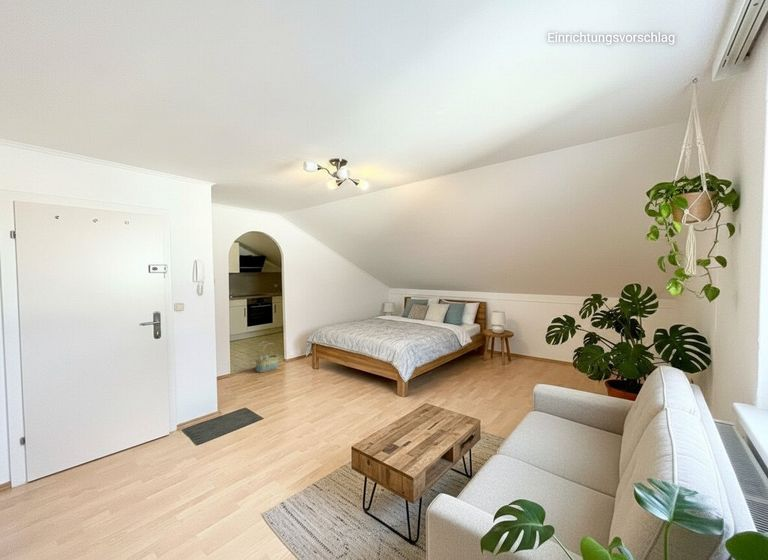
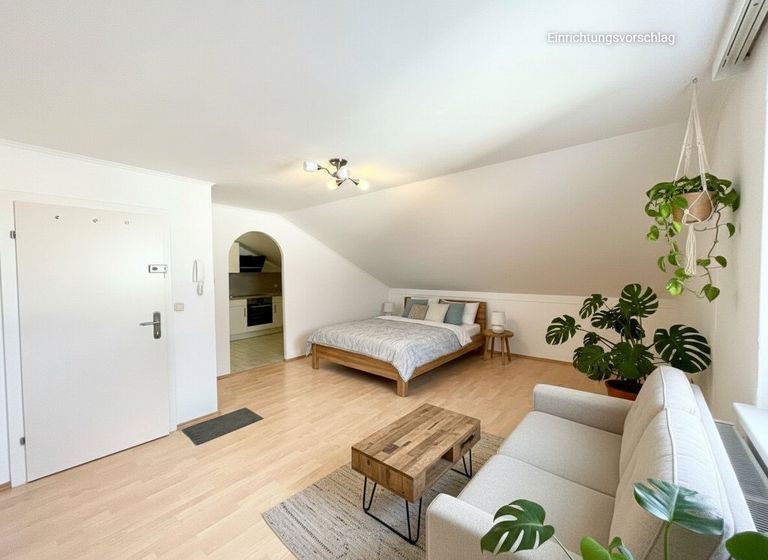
- basket (267, 356)
